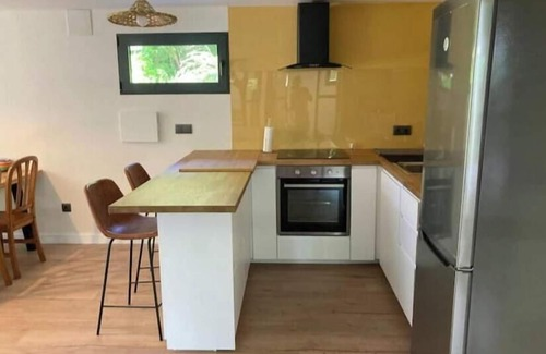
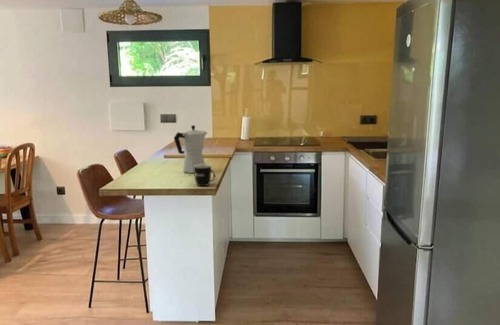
+ moka pot (191, 148)
+ mug (205, 175)
